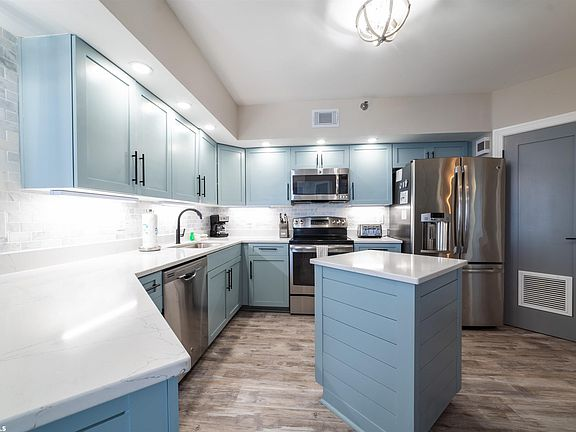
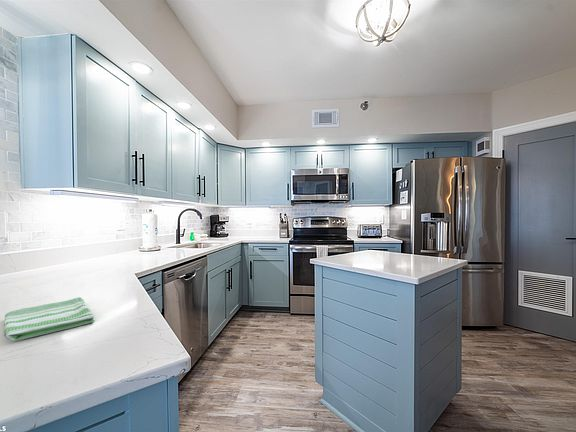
+ dish towel (50, 315)
